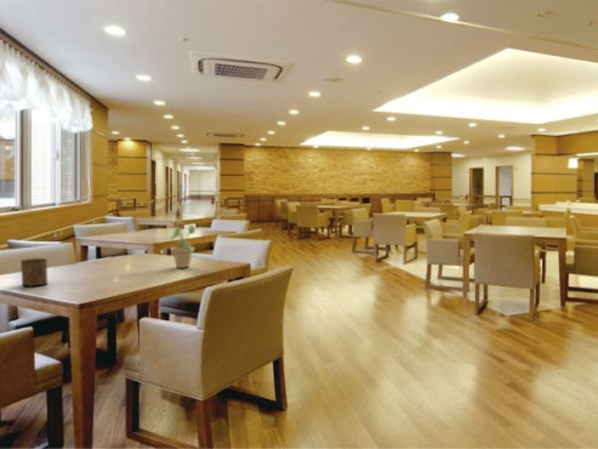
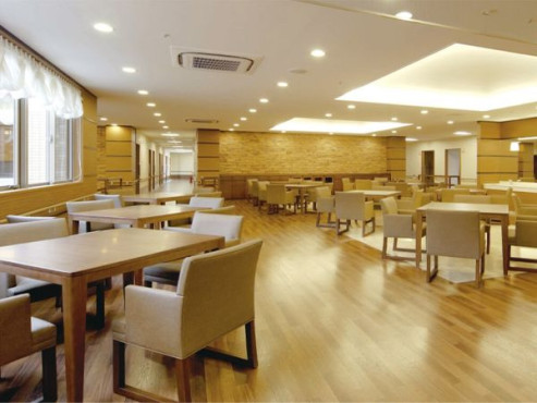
- sunflower (182, 234)
- cup (34, 272)
